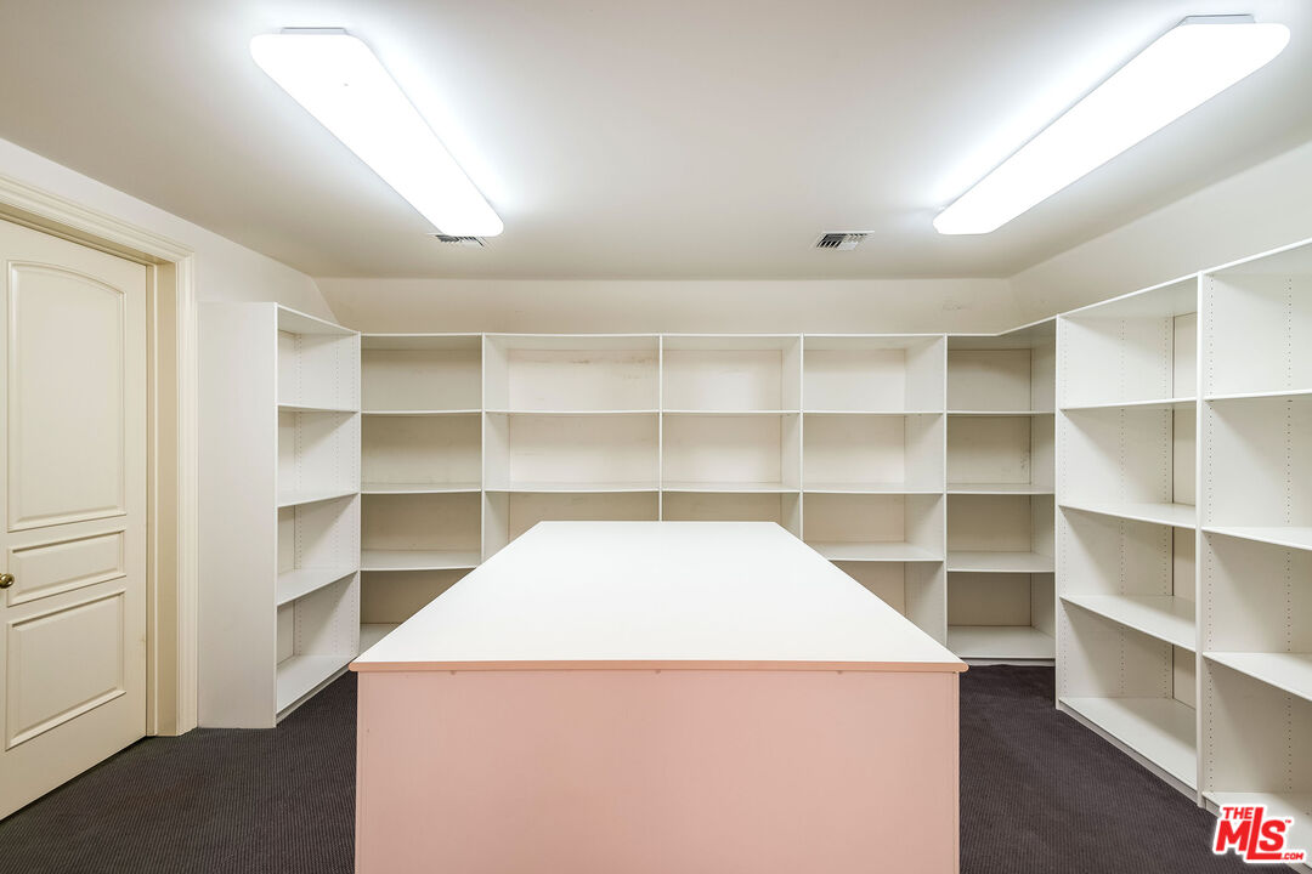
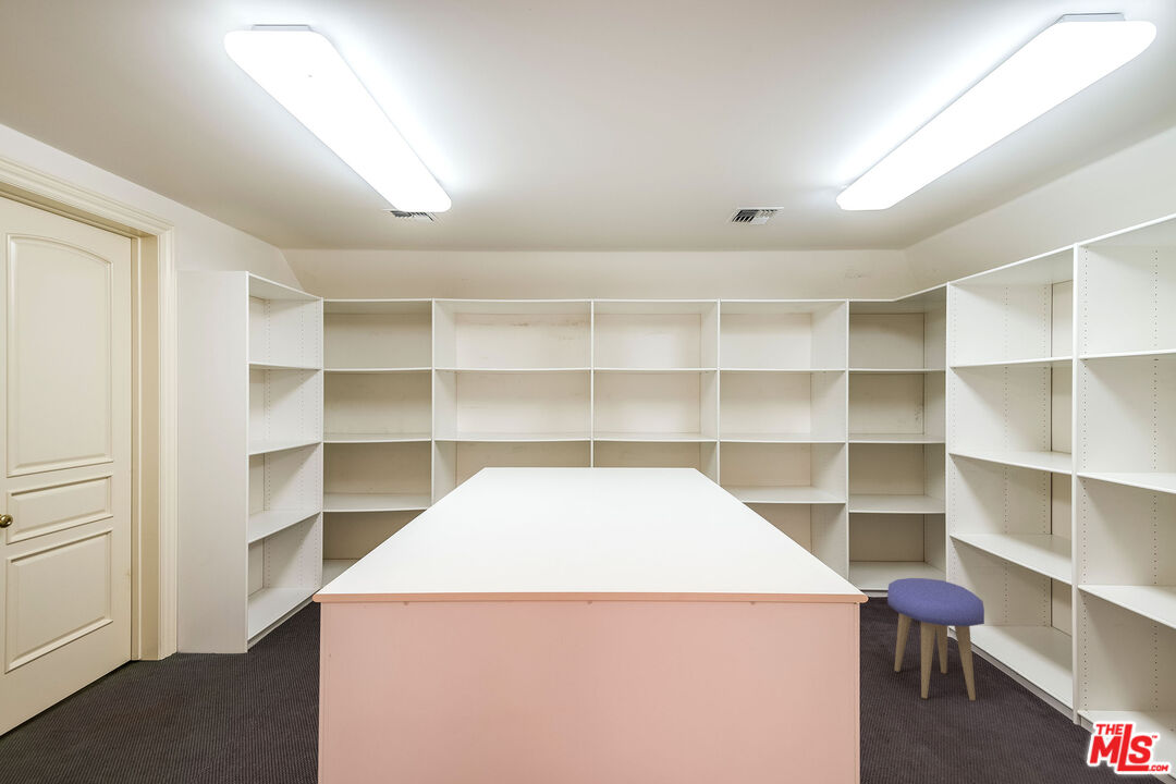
+ stool (933, 636)
